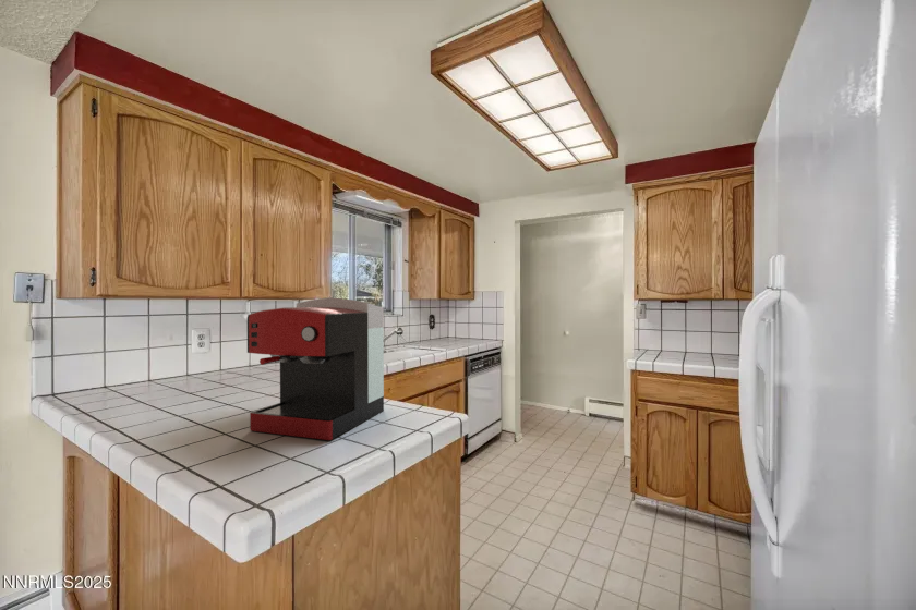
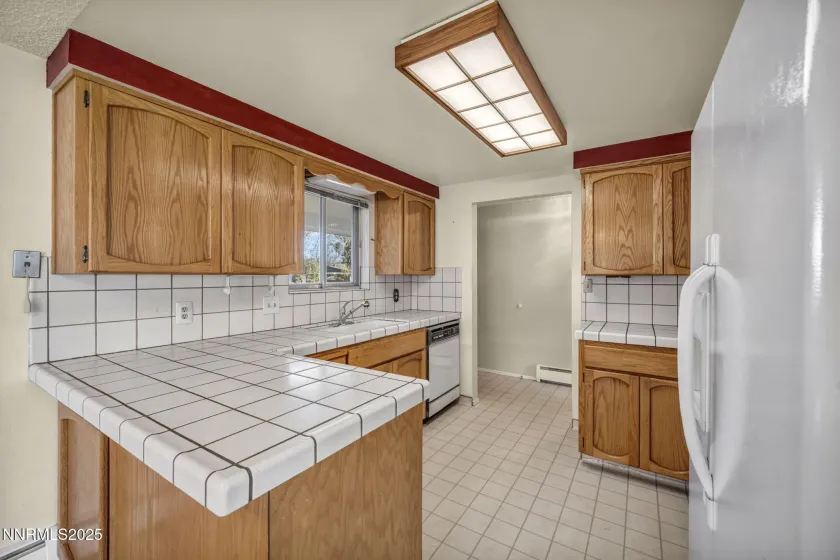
- coffee maker (312, 361)
